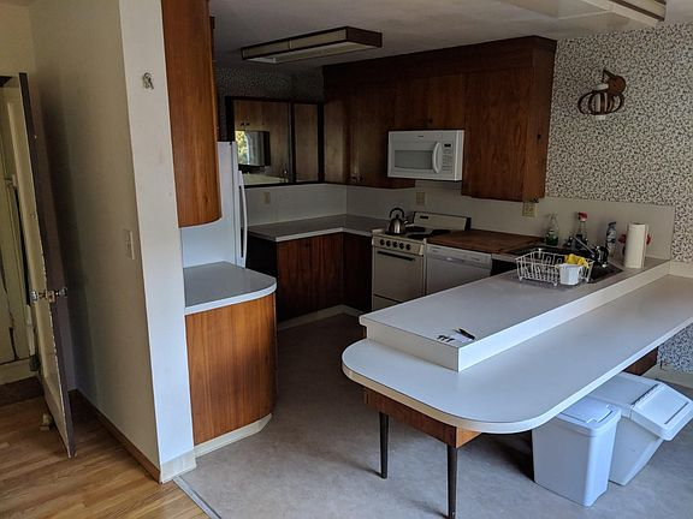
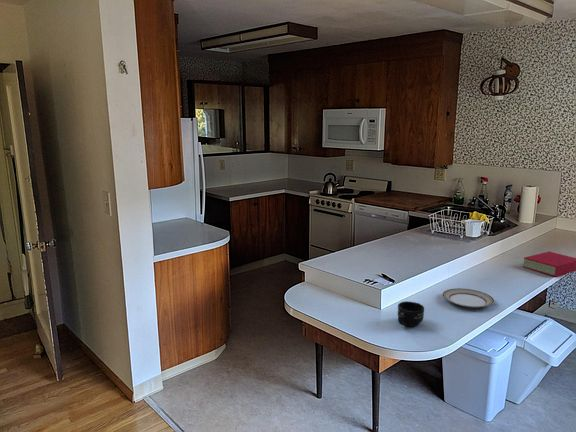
+ plate (467, 299)
+ book (552, 263)
+ mug (407, 315)
